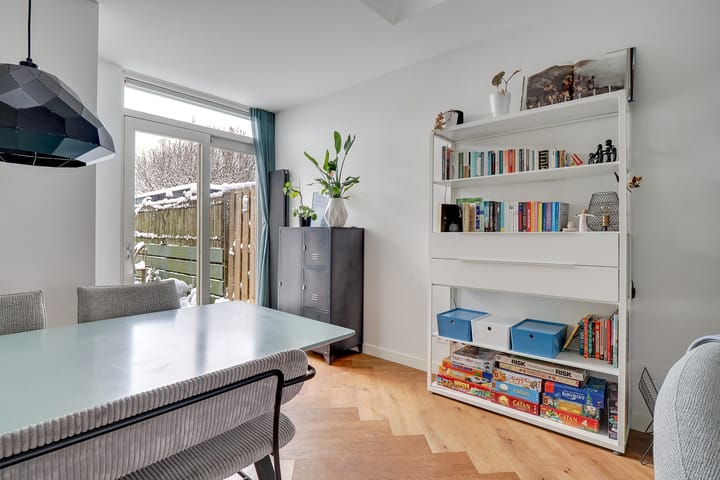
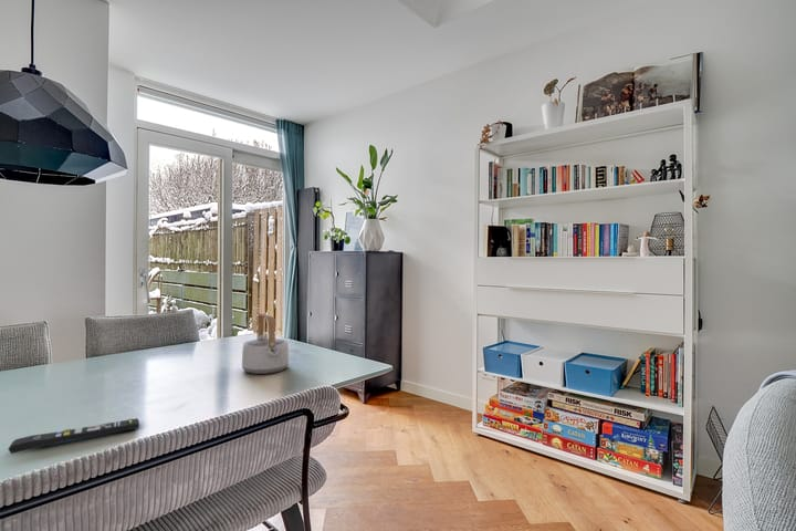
+ remote control (78, 434)
+ teapot (266, 342)
